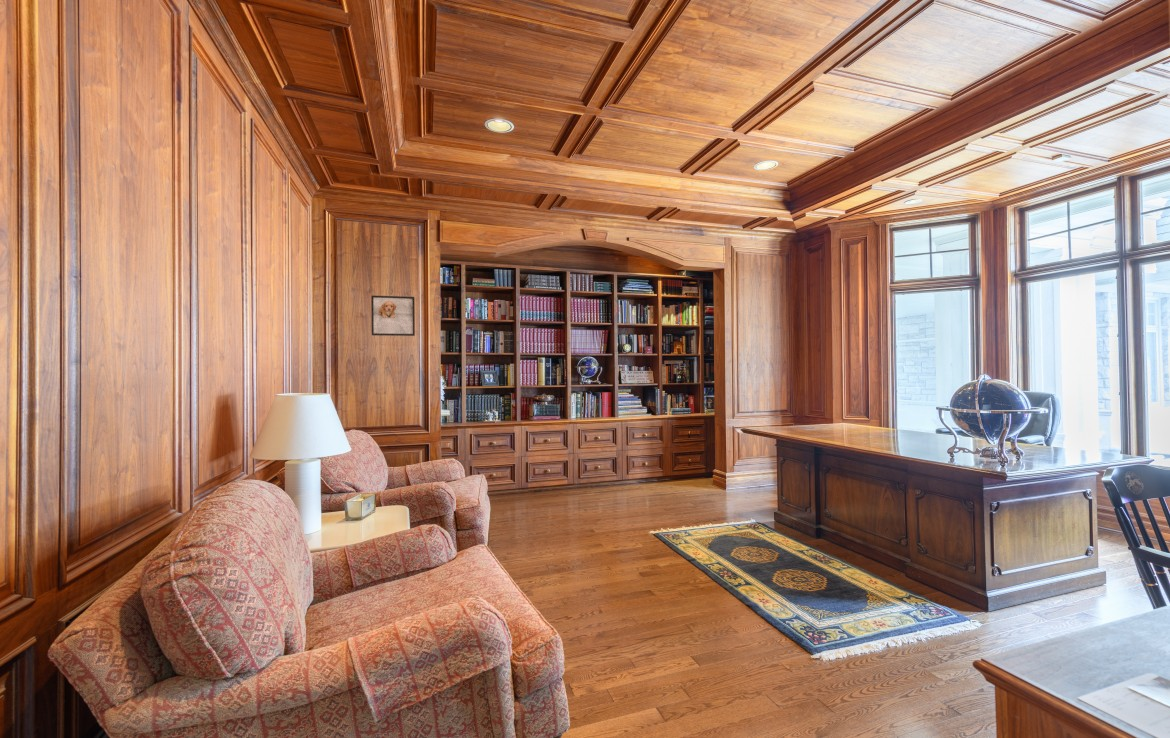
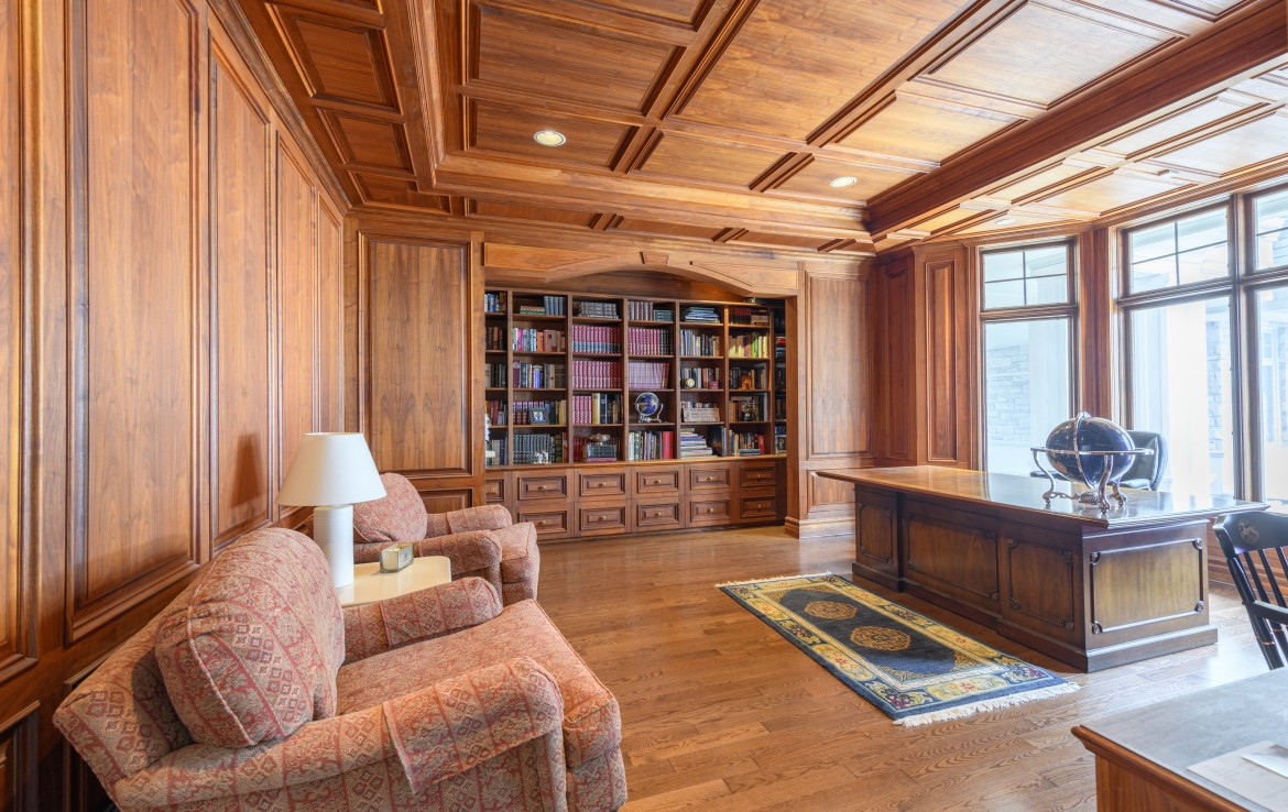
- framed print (393, 315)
